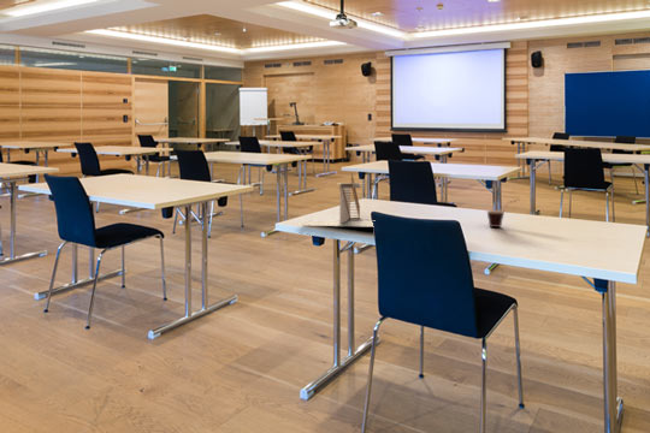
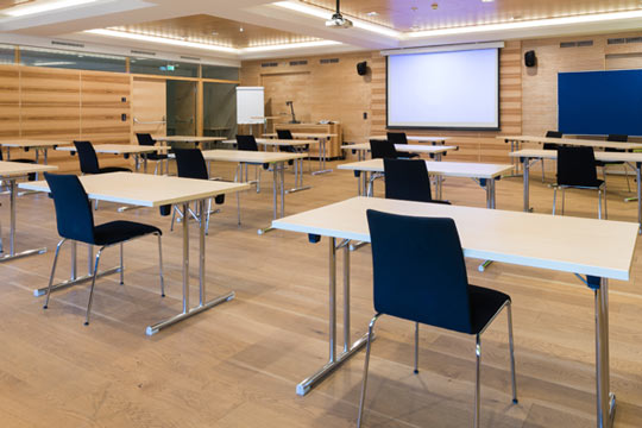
- cup (502, 213)
- architectural model (349, 196)
